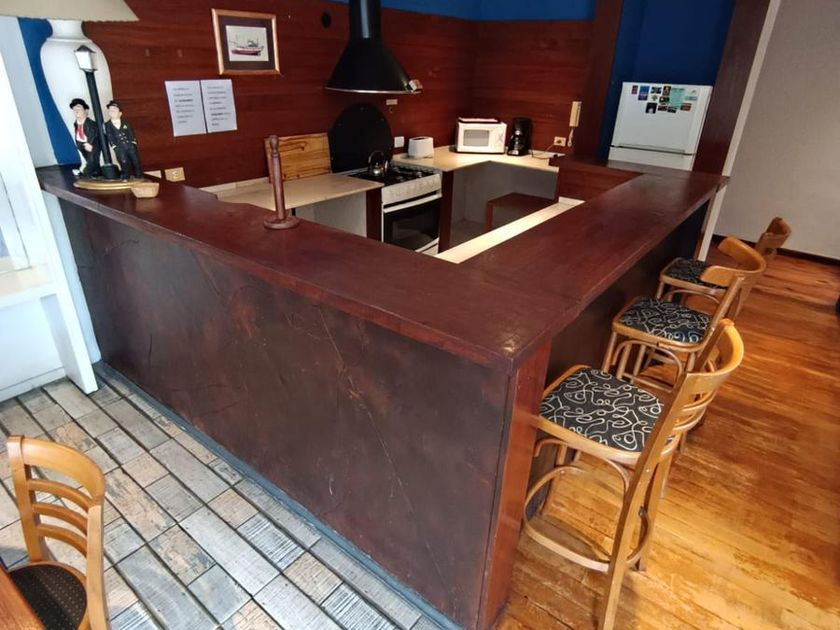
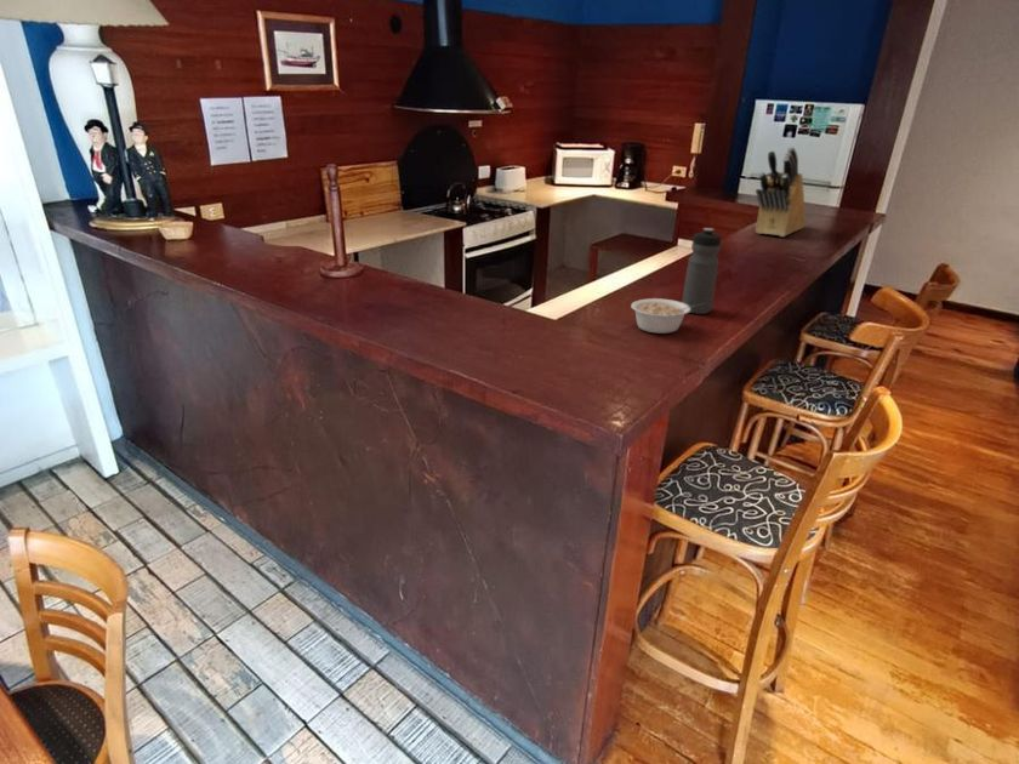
+ water bottle (701, 269)
+ knife block (784, 190)
+ legume (661, 314)
